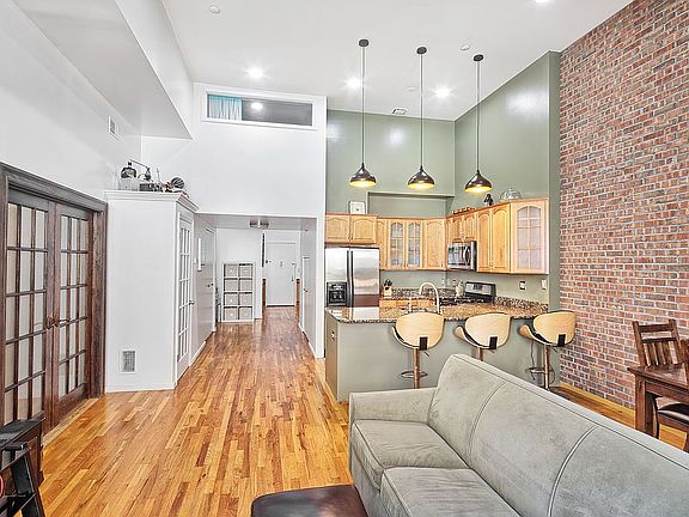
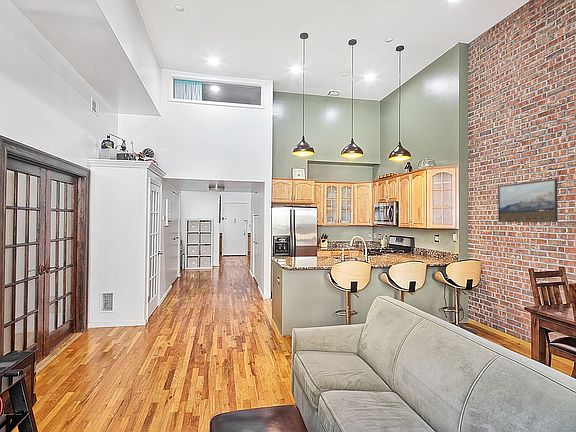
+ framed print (525, 202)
